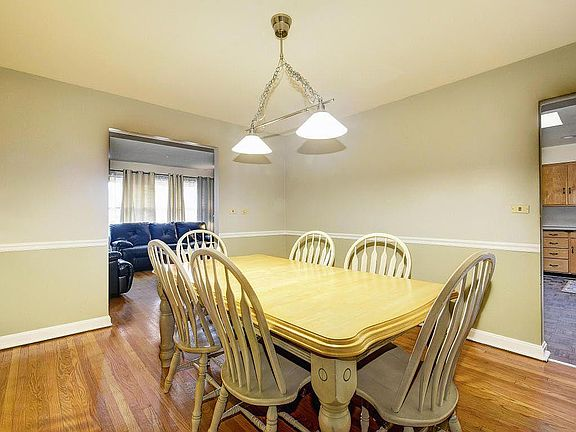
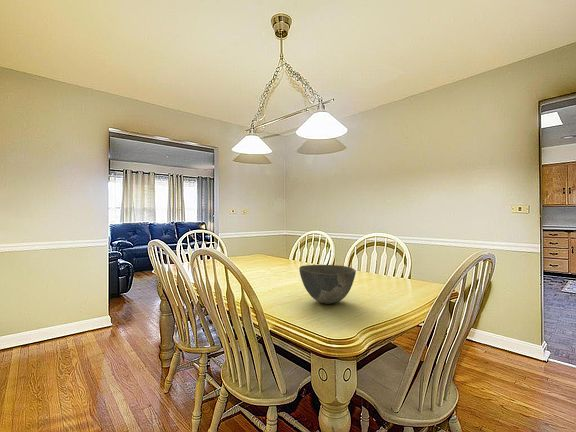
+ bowl (327, 284)
